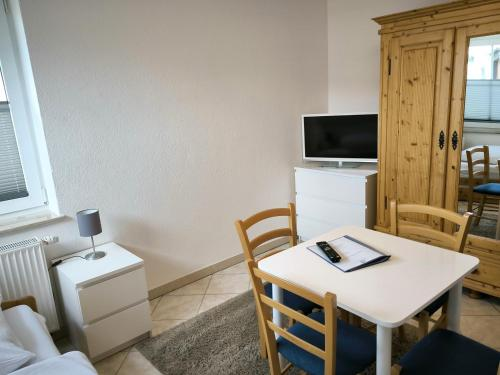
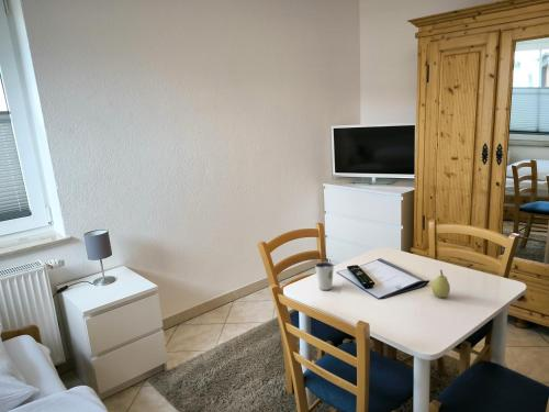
+ dixie cup (324, 276)
+ fruit (440, 282)
